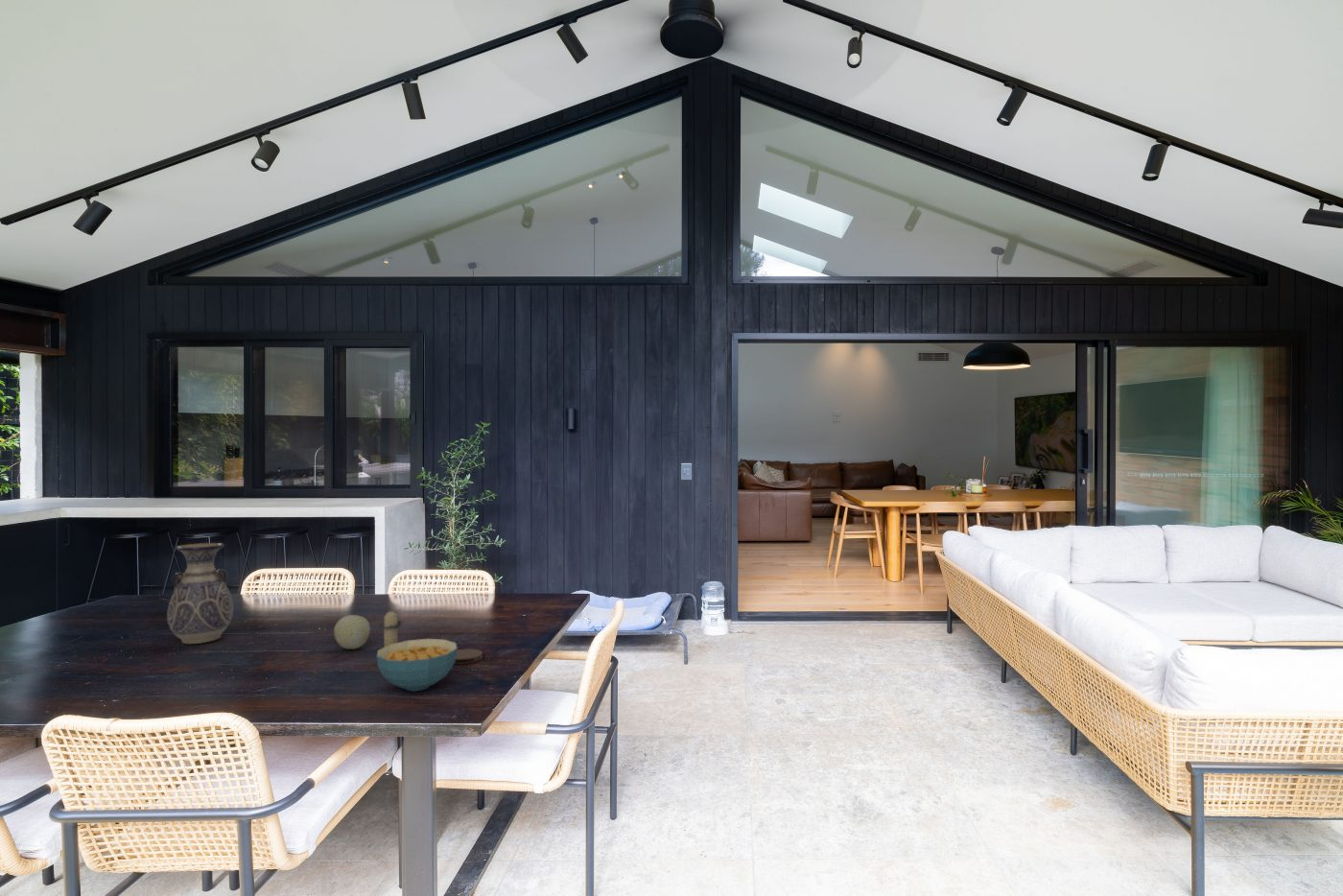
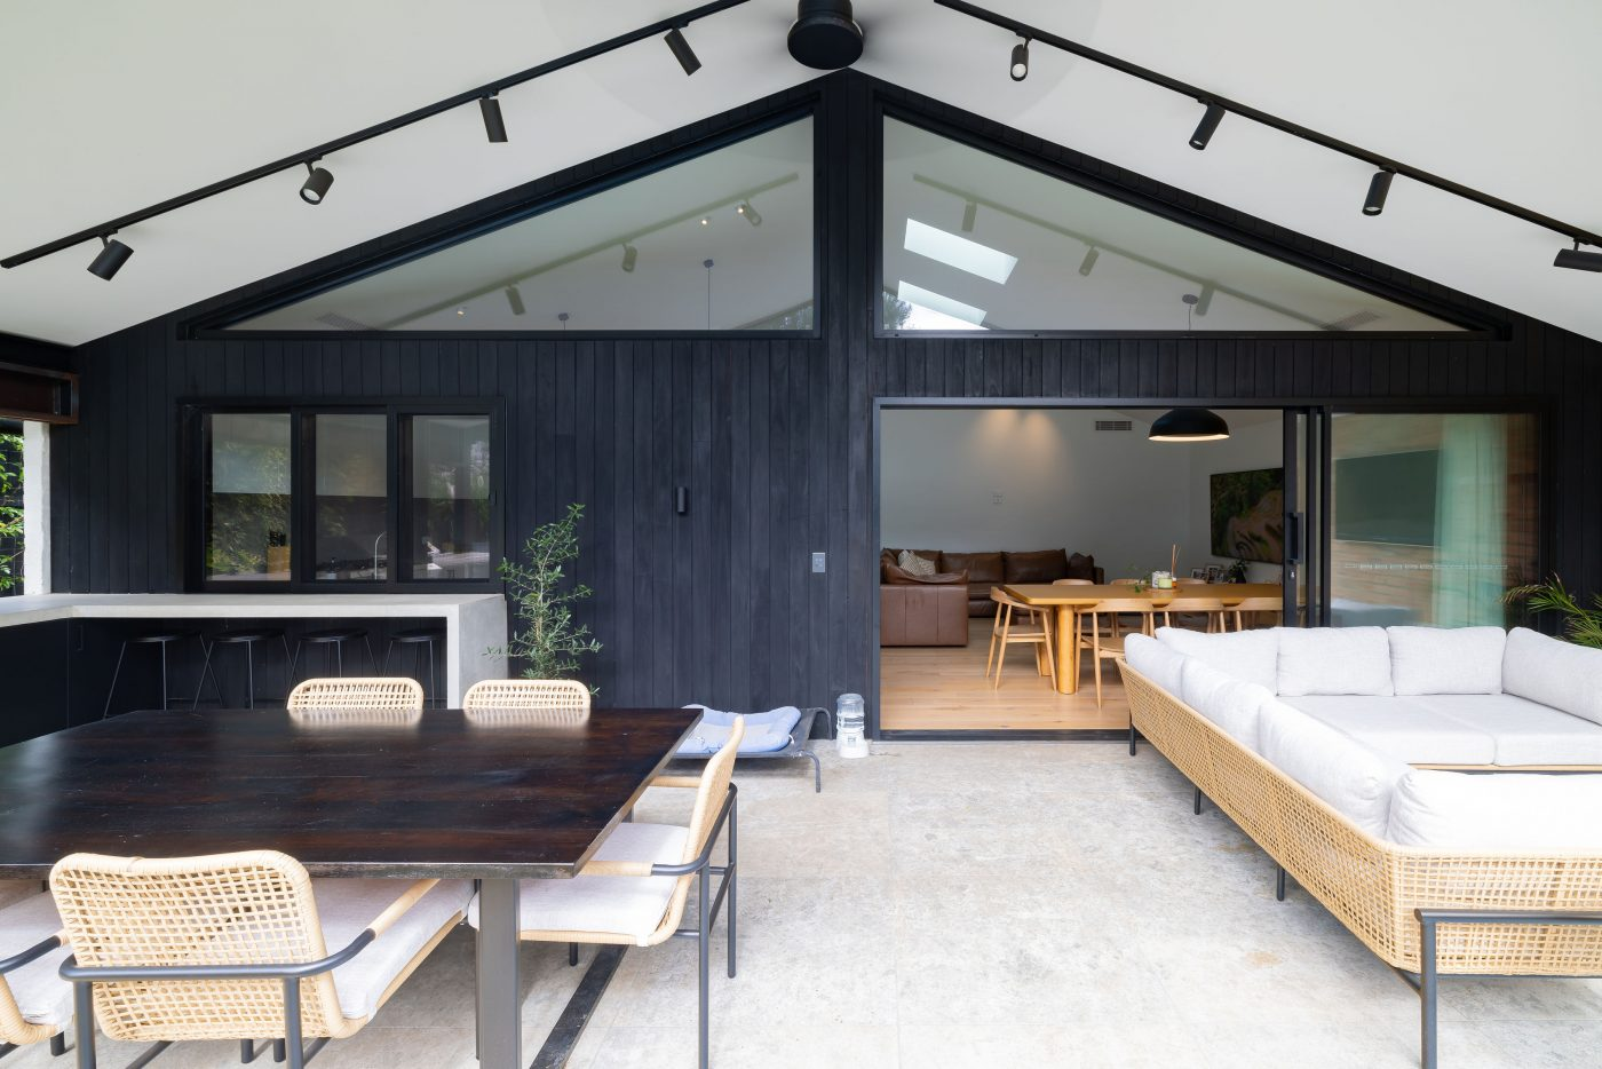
- fruit (352, 631)
- coaster (464, 656)
- vase (200, 592)
- cereal bowl (417, 668)
- candle (390, 633)
